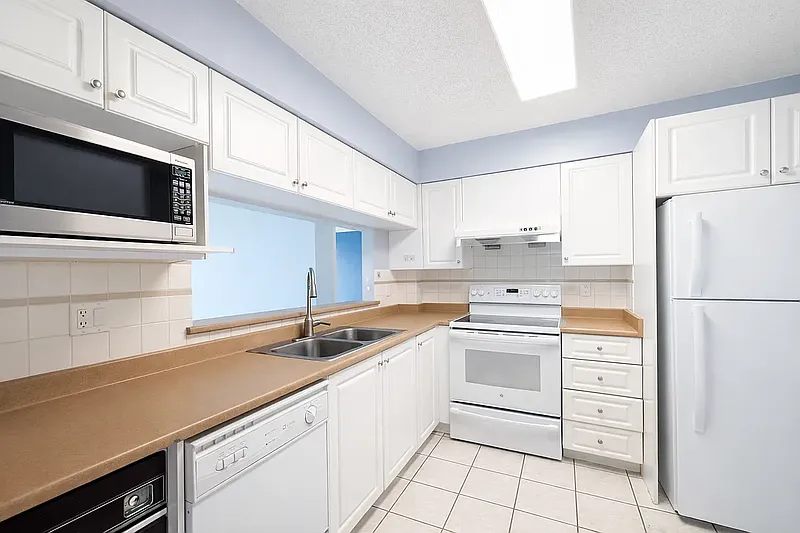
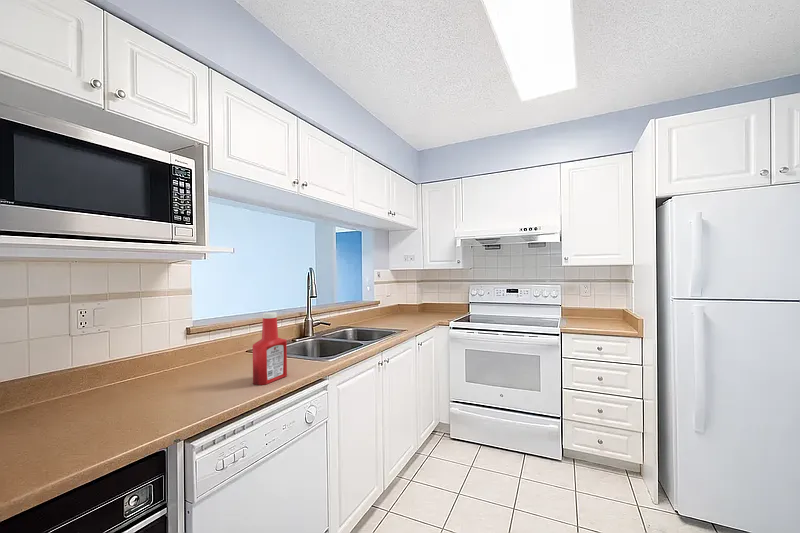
+ soap bottle (270, 346)
